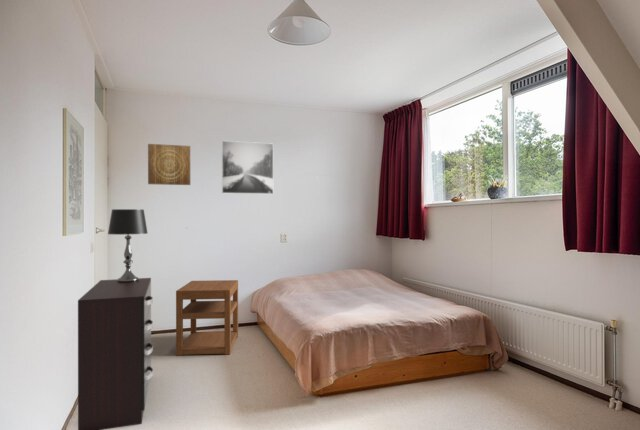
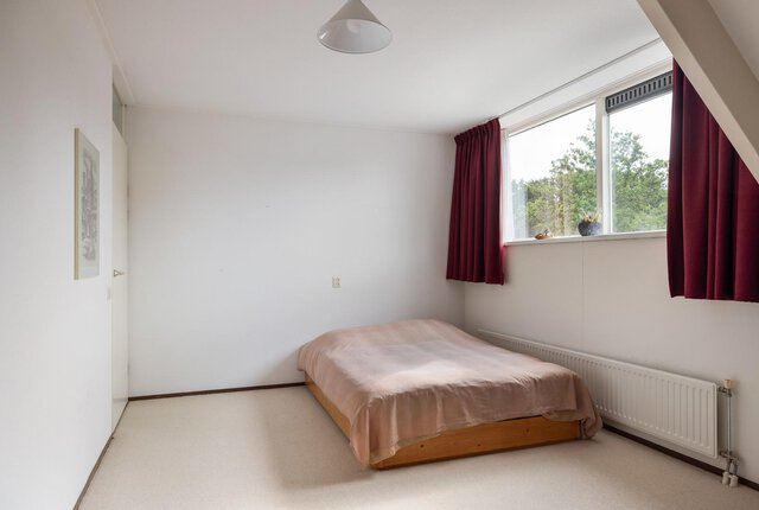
- nightstand (209, 315)
- dresser (122, 343)
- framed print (247, 168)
- table lamp (128, 244)
- wall art (169, 164)
